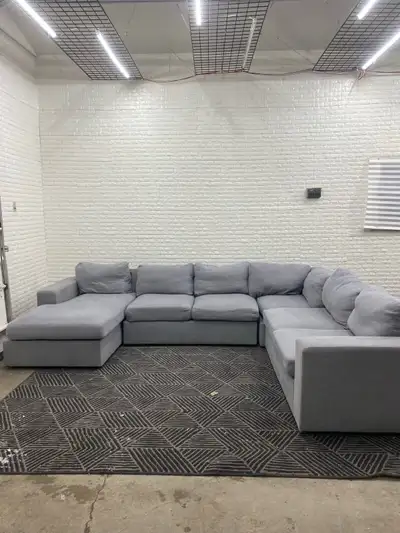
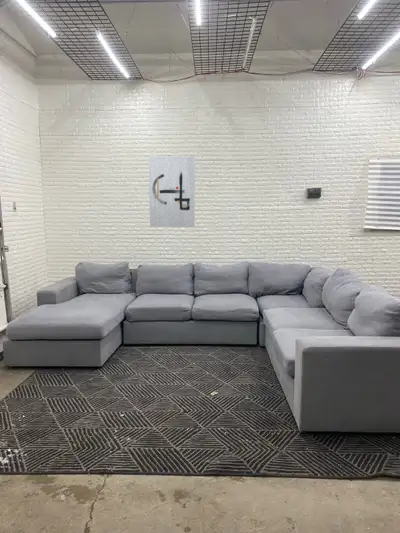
+ wall art (172, 192)
